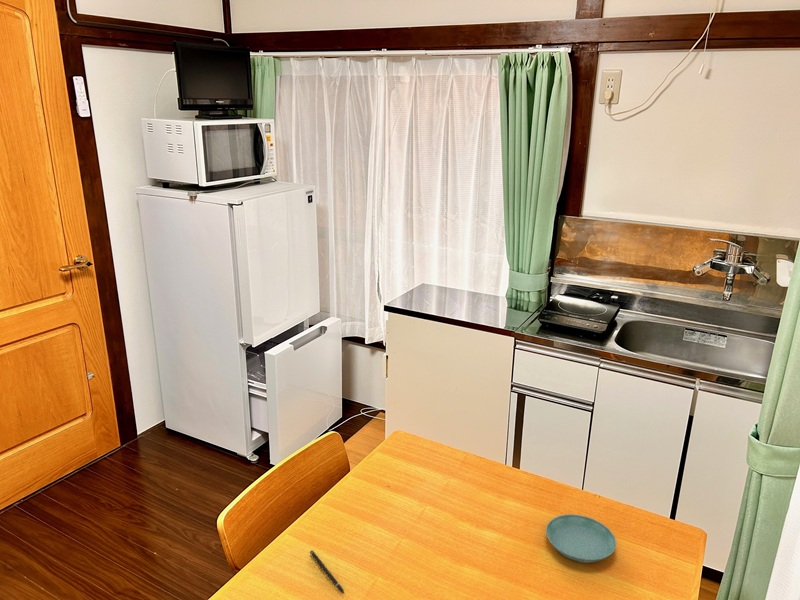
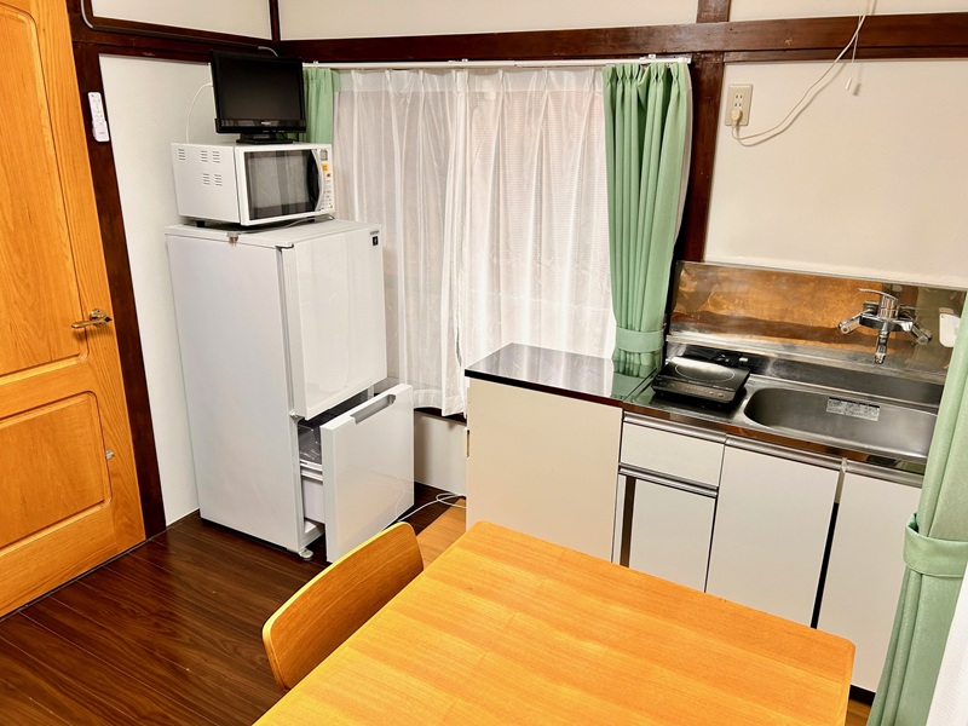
- pen (327, 571)
- saucer (580, 540)
